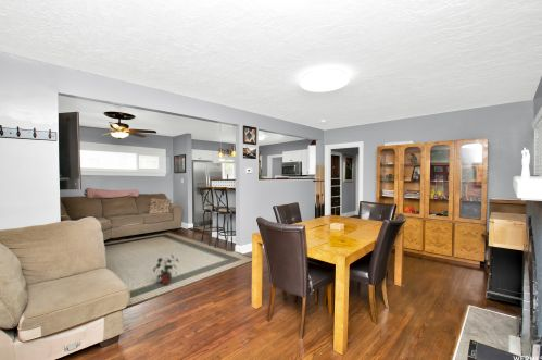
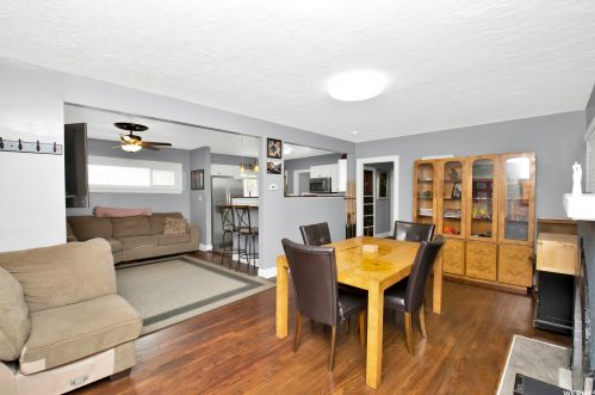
- potted plant (167, 268)
